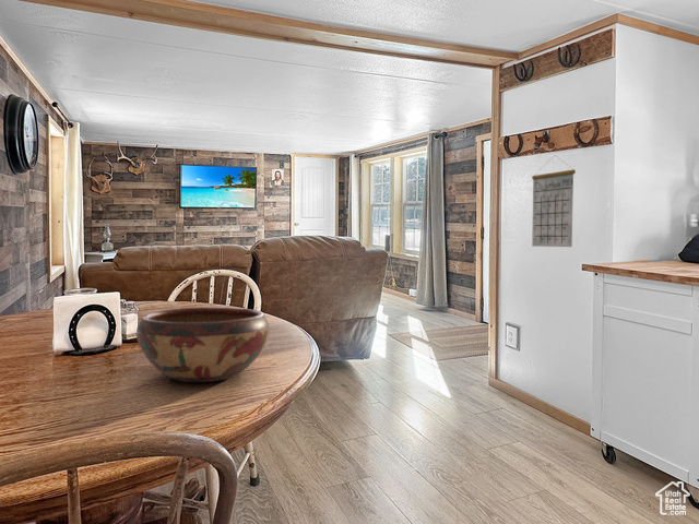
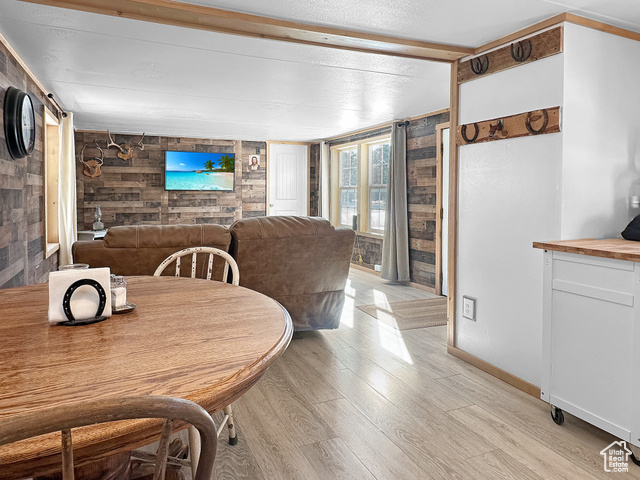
- calendar (552, 201)
- decorative bowl (205, 343)
